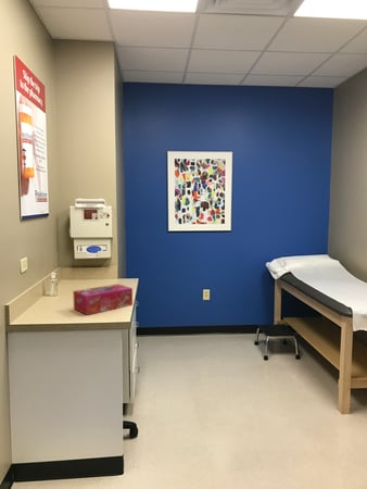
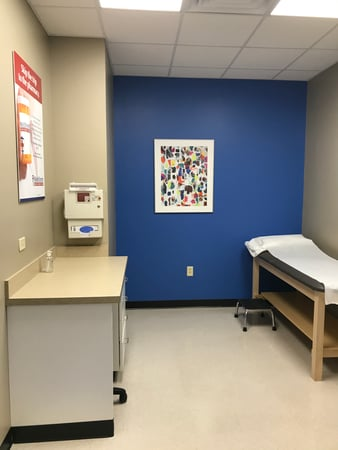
- tissue box (103, 298)
